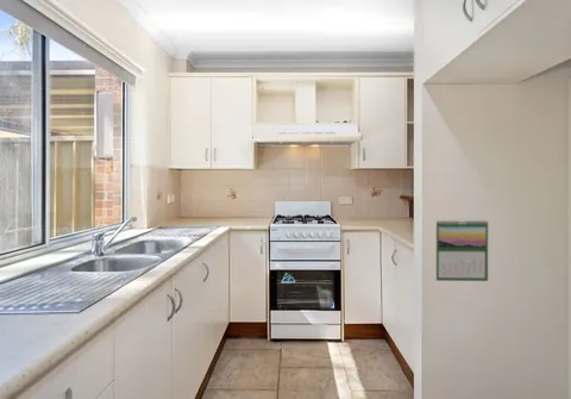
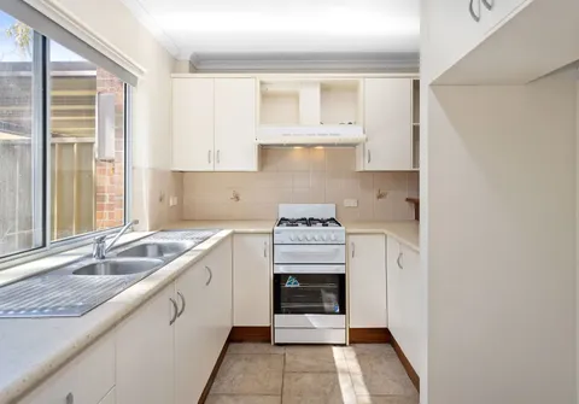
- calendar (462, 249)
